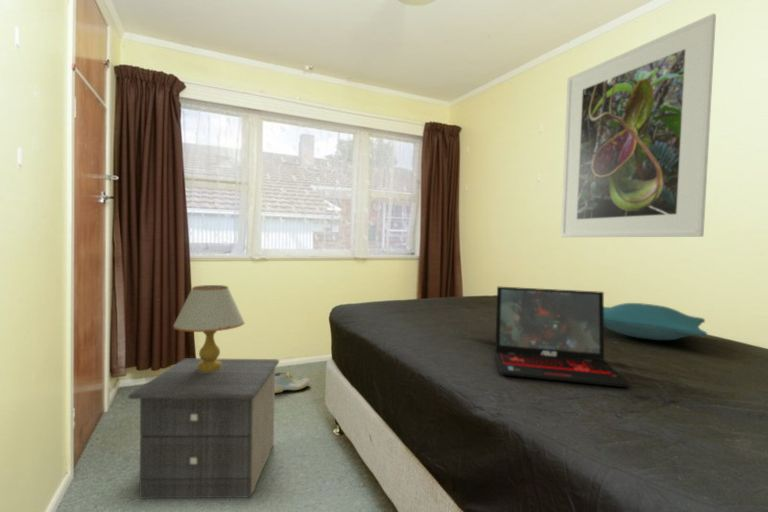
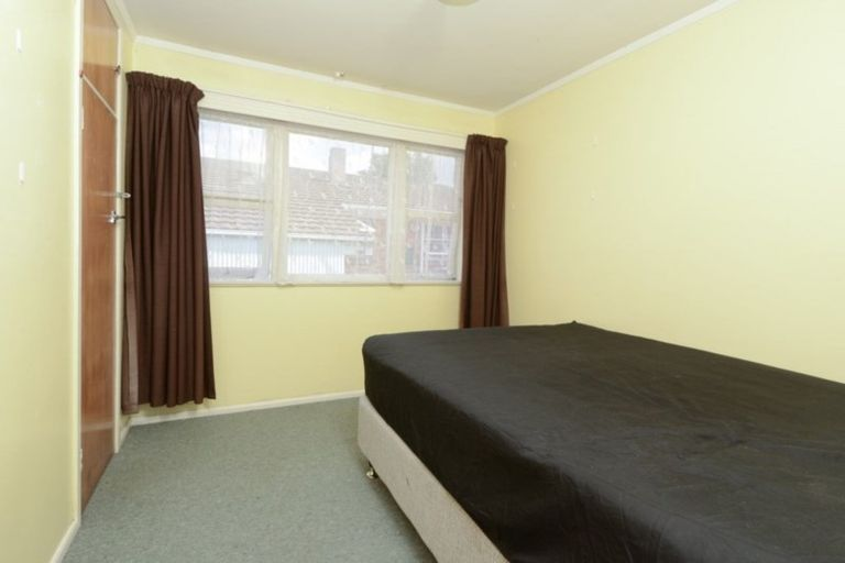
- shoe (289, 379)
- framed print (624, 144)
- laptop (555, 331)
- nightstand (213, 423)
- table lamp (209, 327)
- pillow (645, 320)
